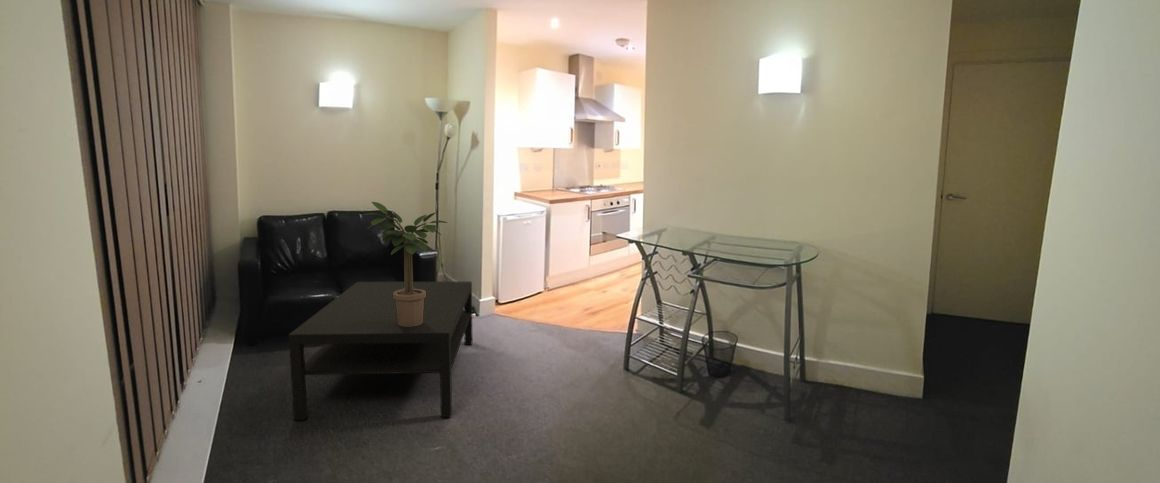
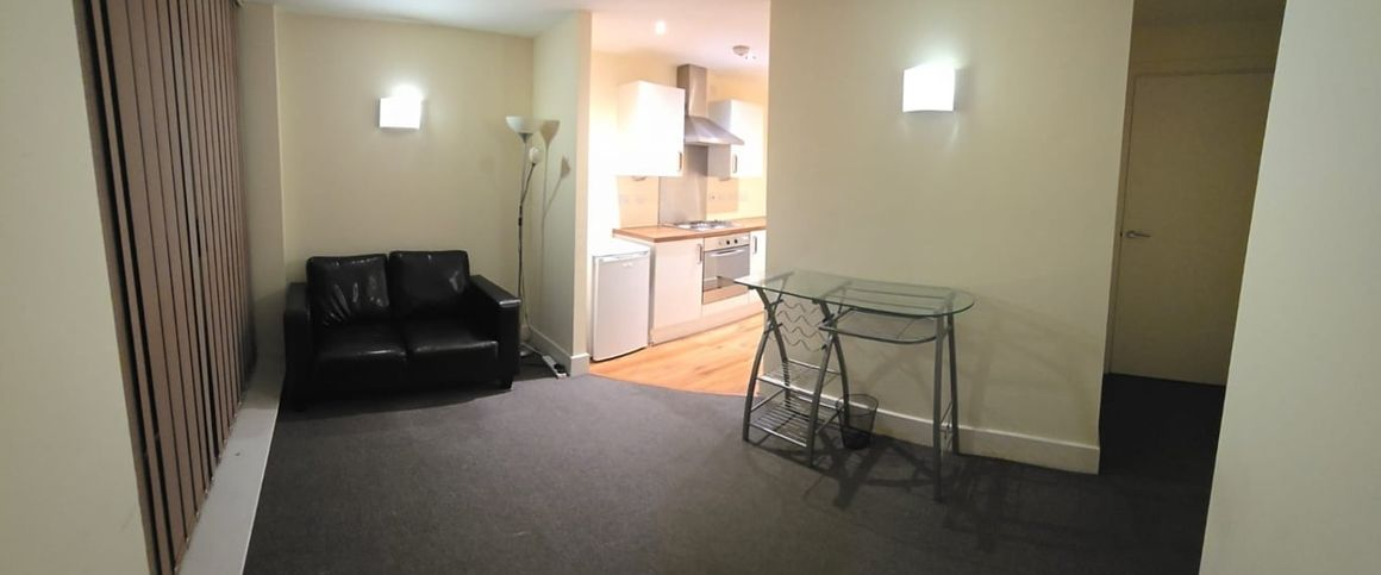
- coffee table (397, 339)
- potted plant (405, 264)
